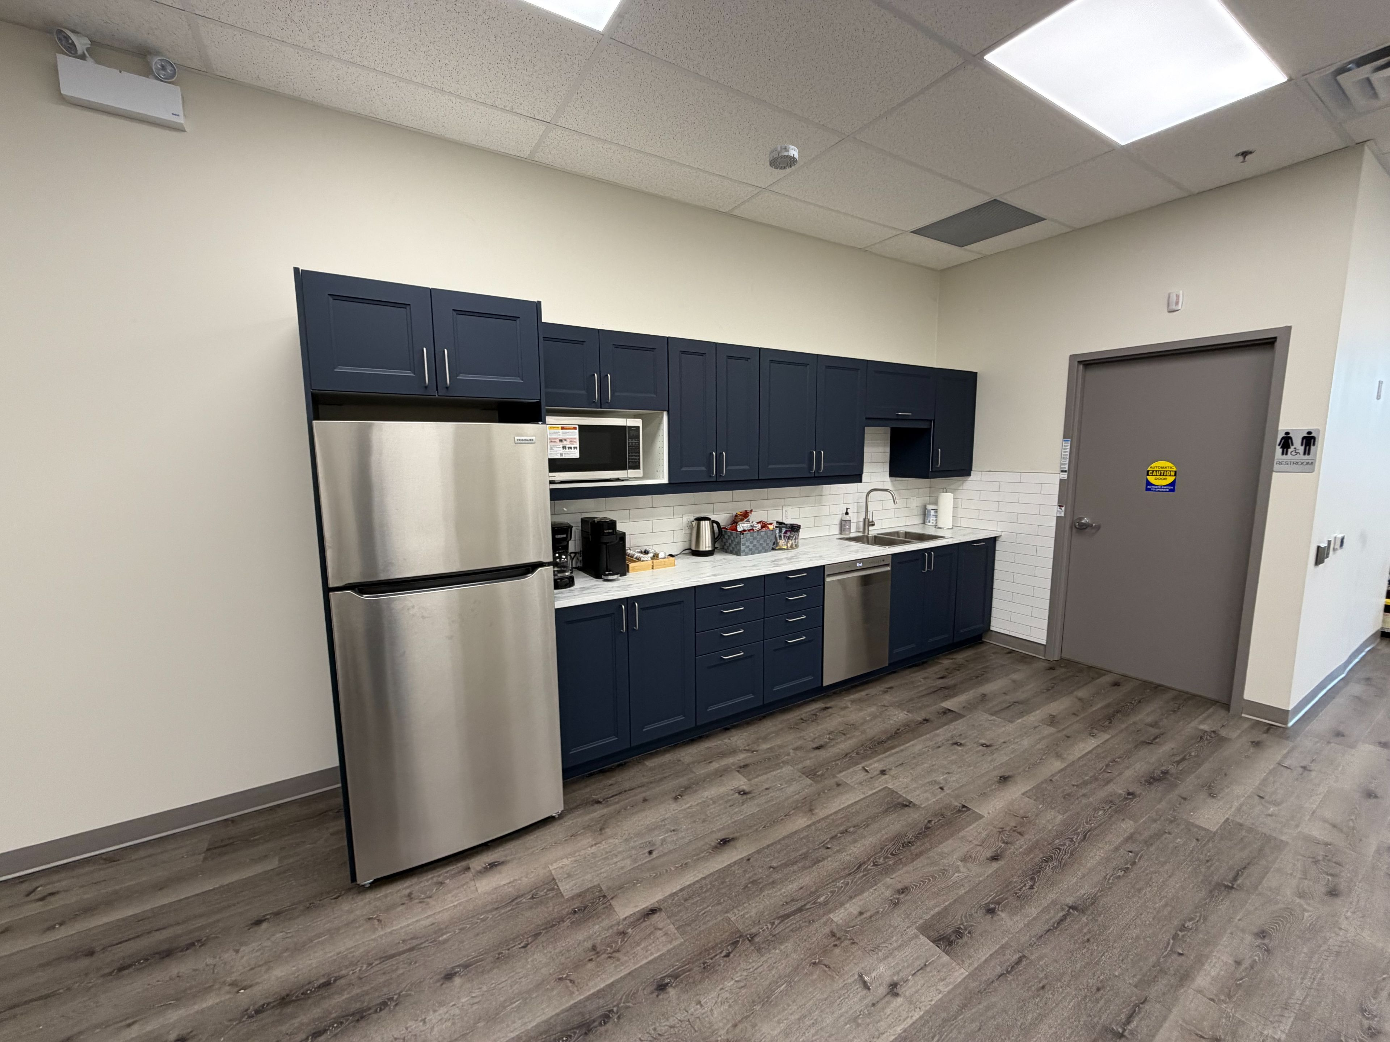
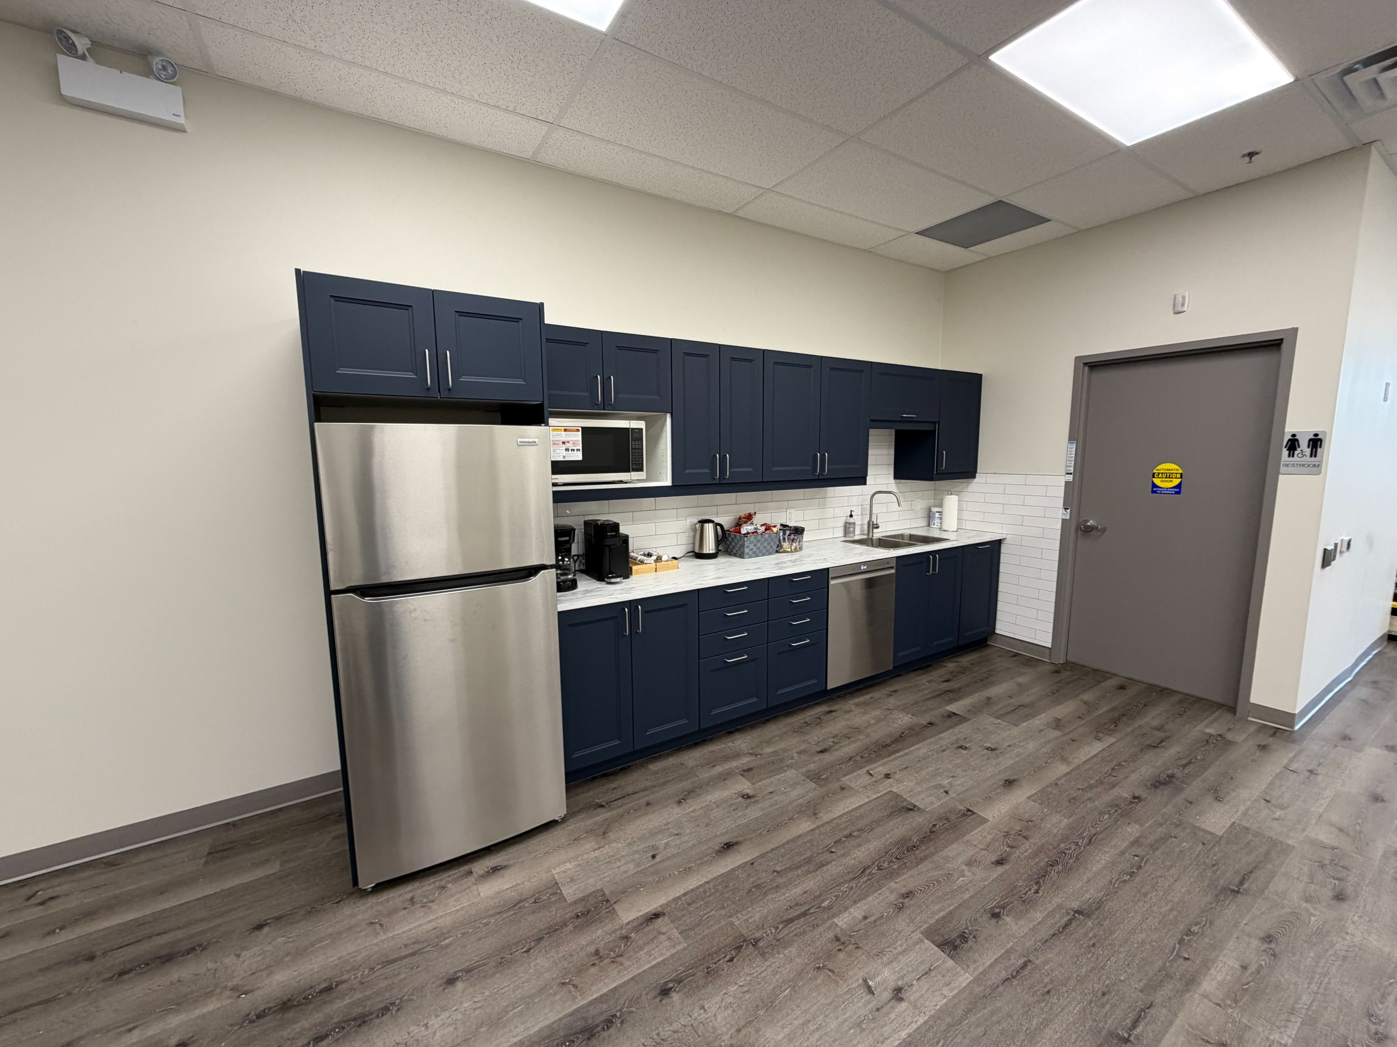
- smoke detector (784, 157)
